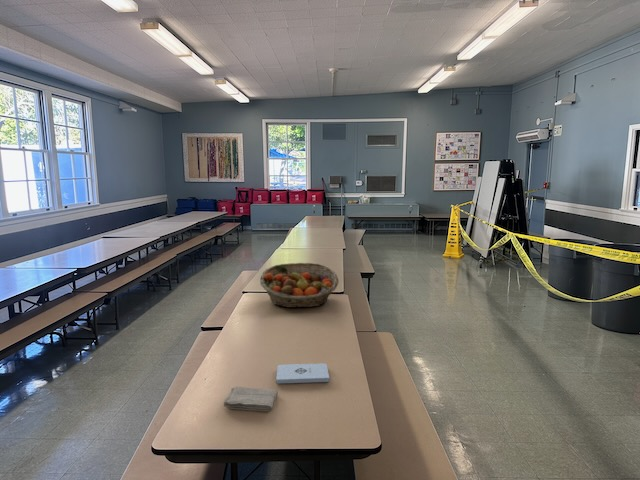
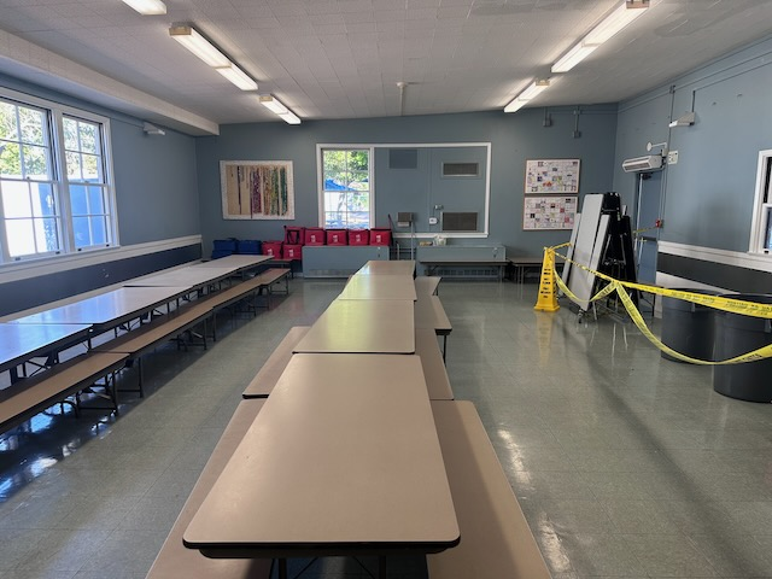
- notepad (302, 372)
- washcloth (251, 397)
- fruit basket (299, 284)
